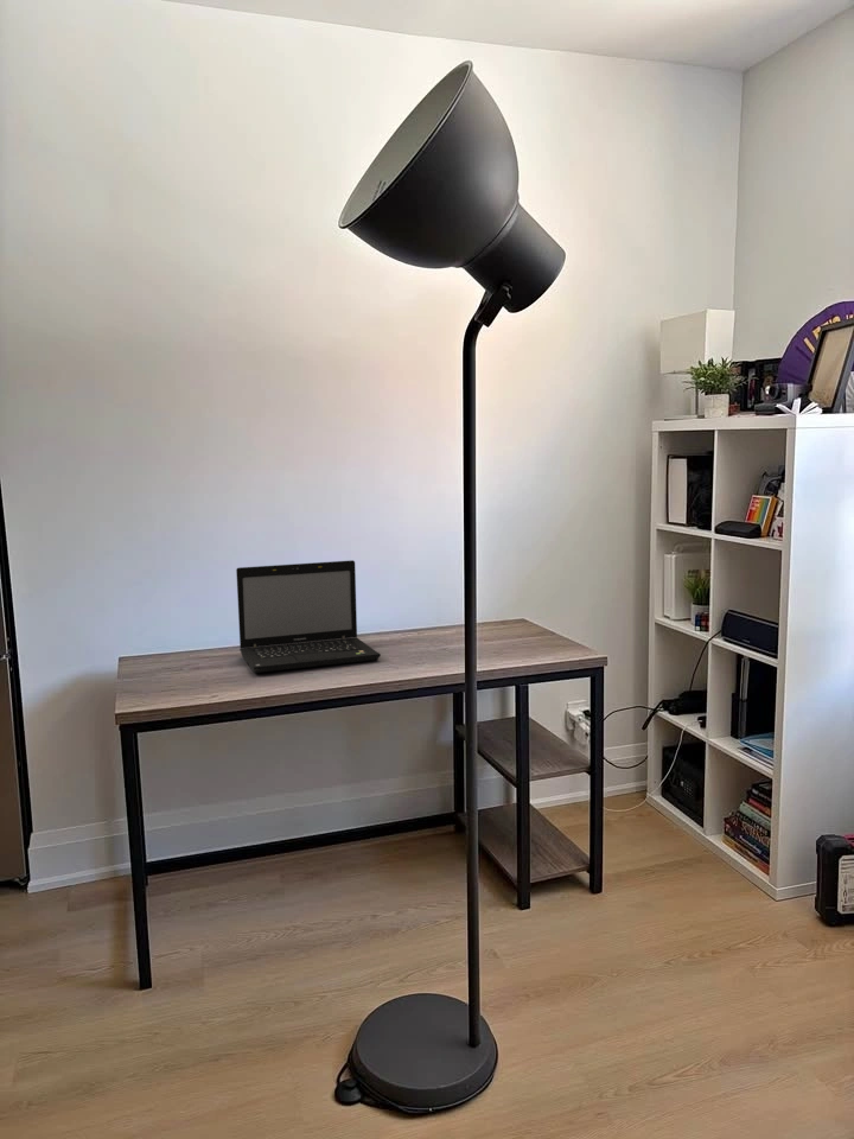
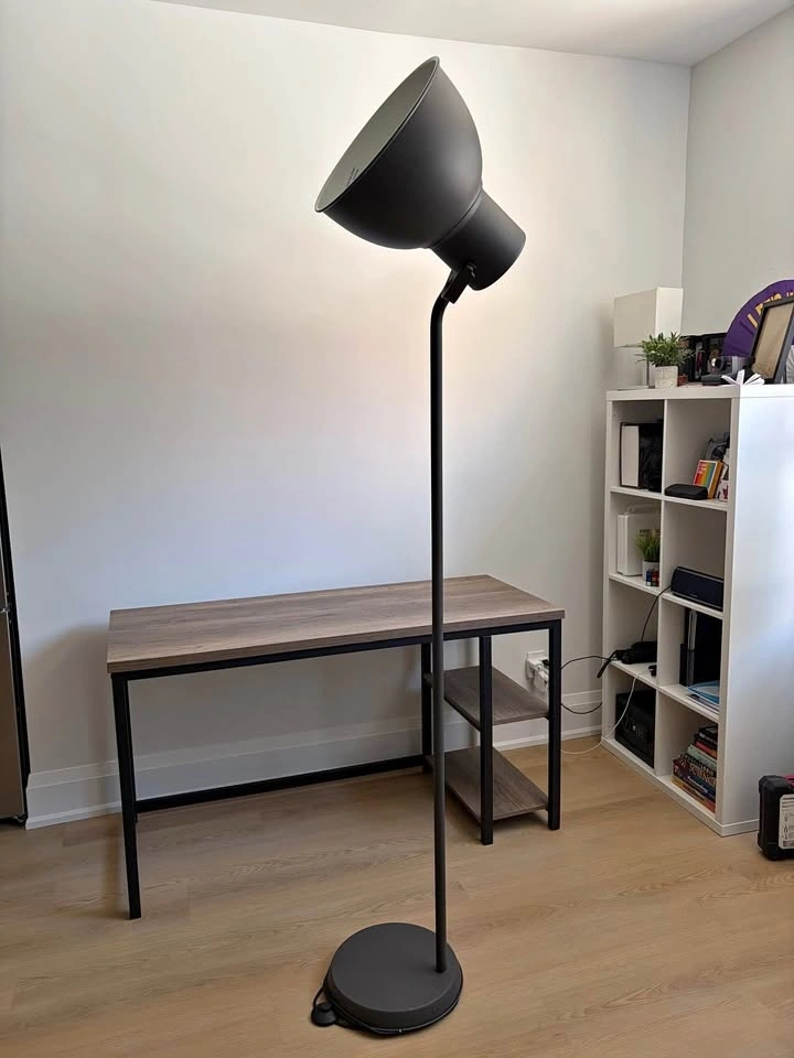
- laptop (307, 613)
